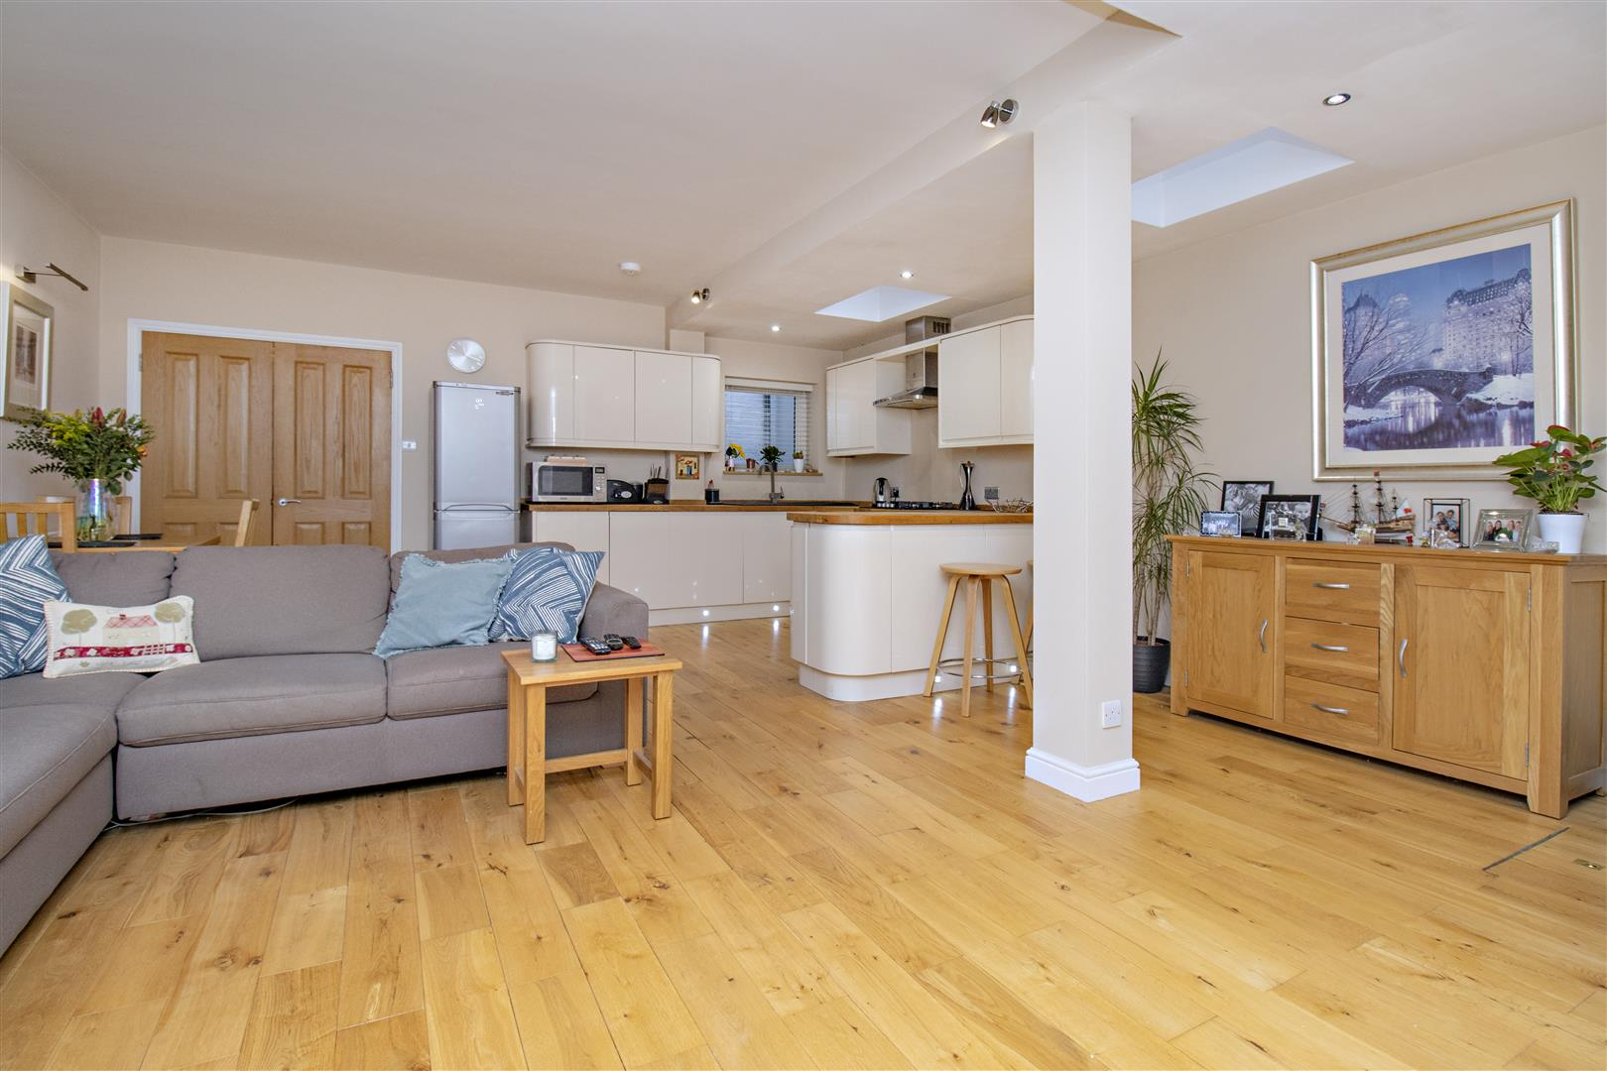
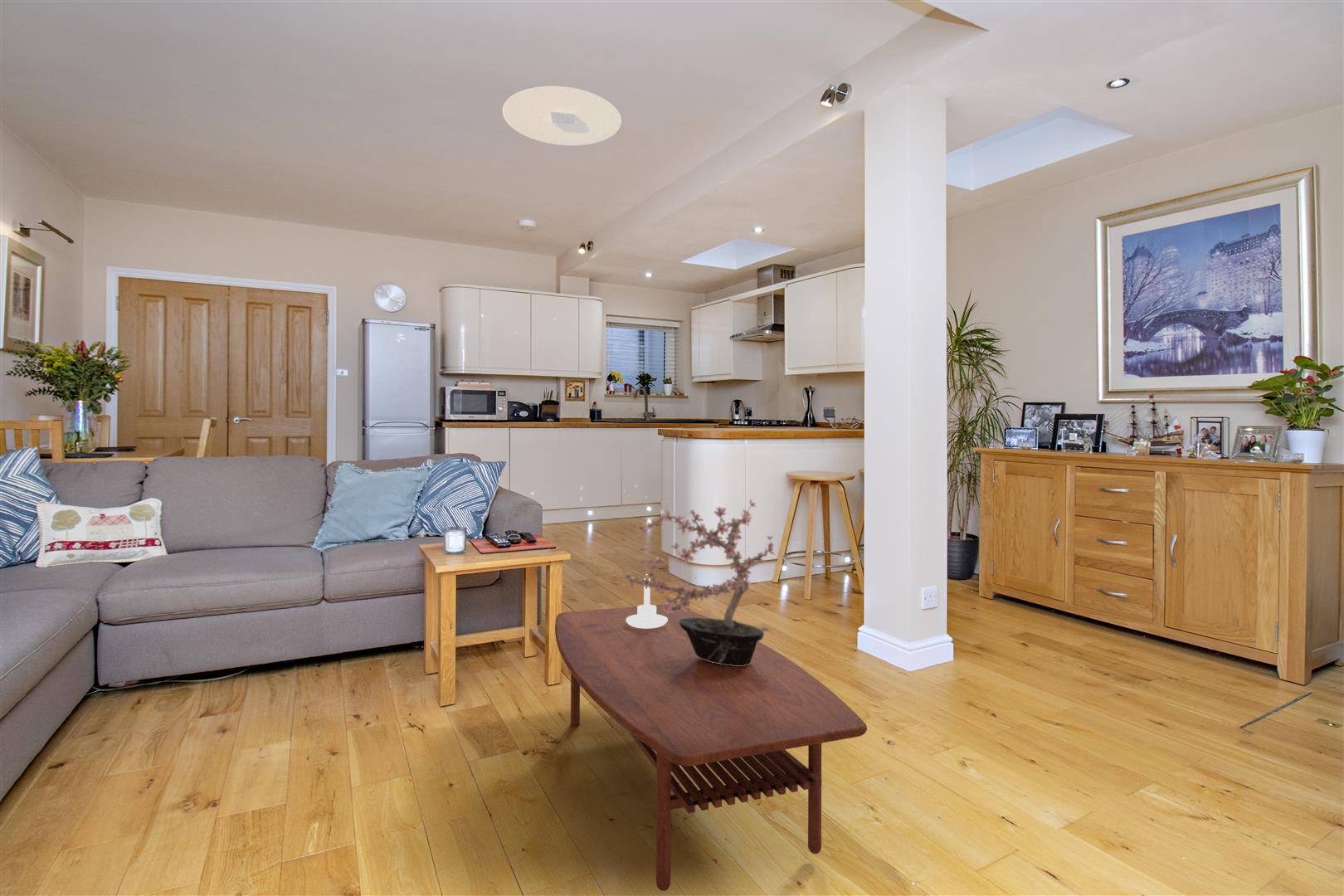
+ potted plant (694, 586)
+ coffee table (673, 717)
+ candle holder (646, 597)
+ ceiling light (562, 112)
